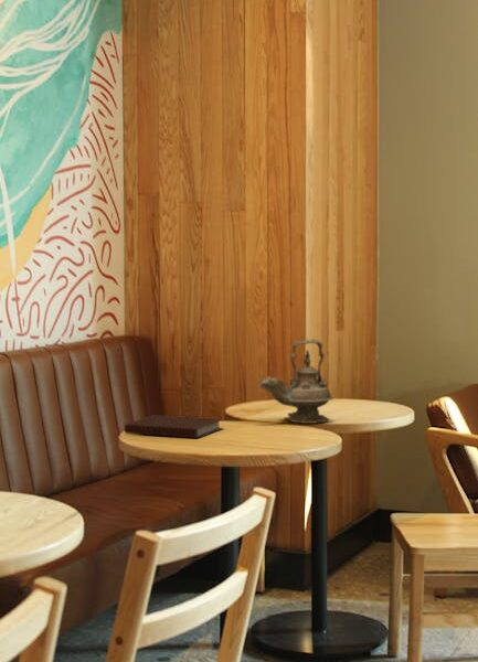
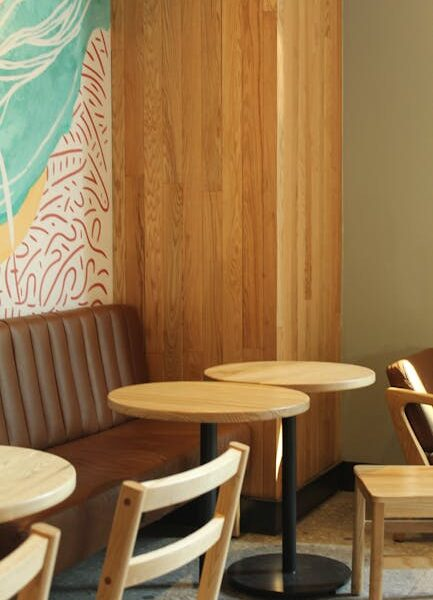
- notebook (174, 426)
- teapot (294, 381)
